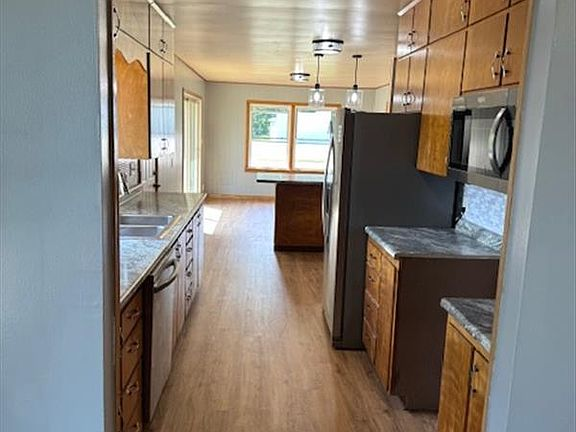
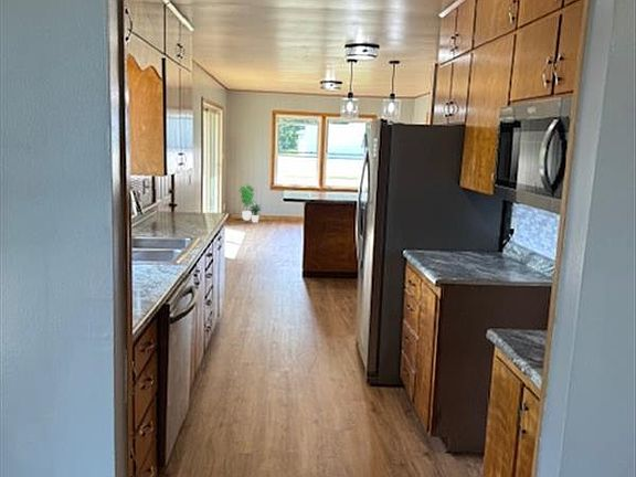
+ potted plant (250, 201)
